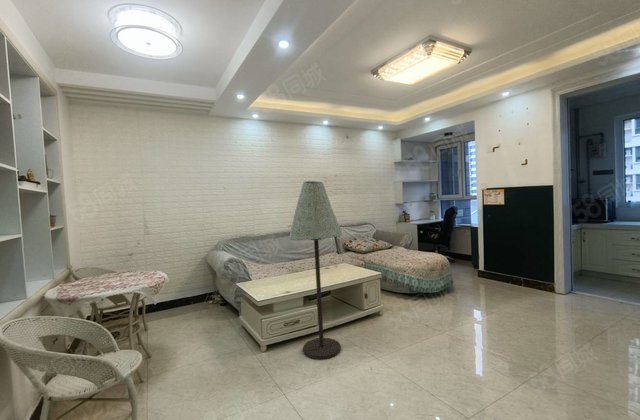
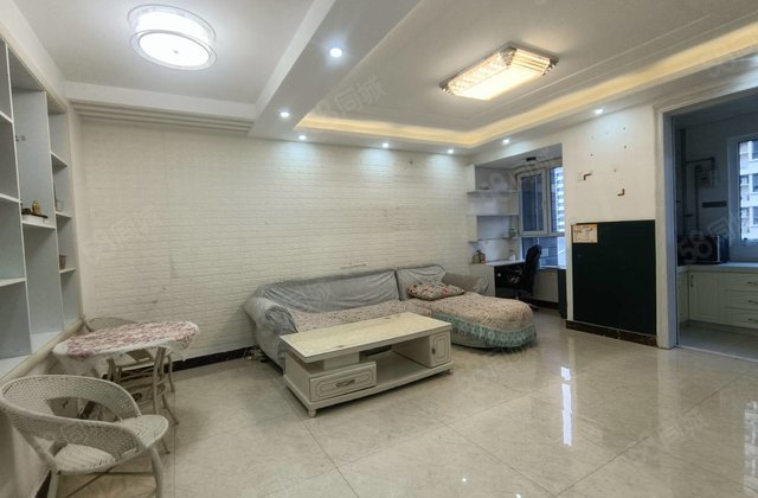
- floor lamp (317, 265)
